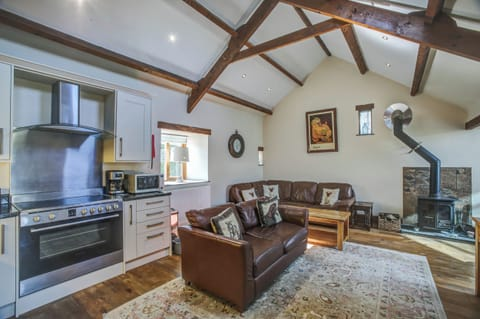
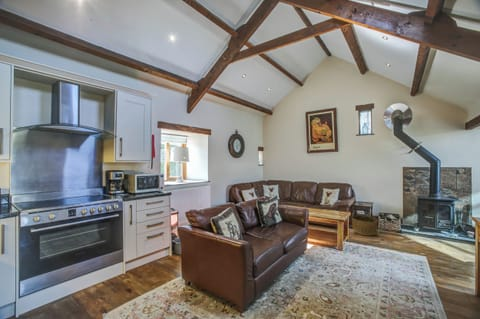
+ basket (364, 225)
